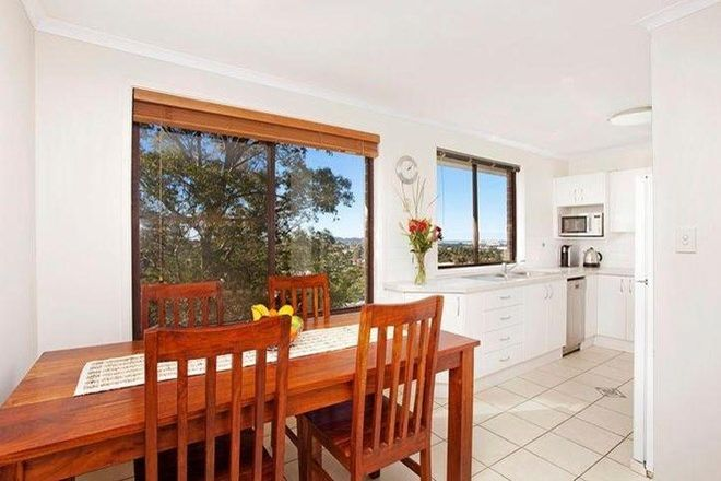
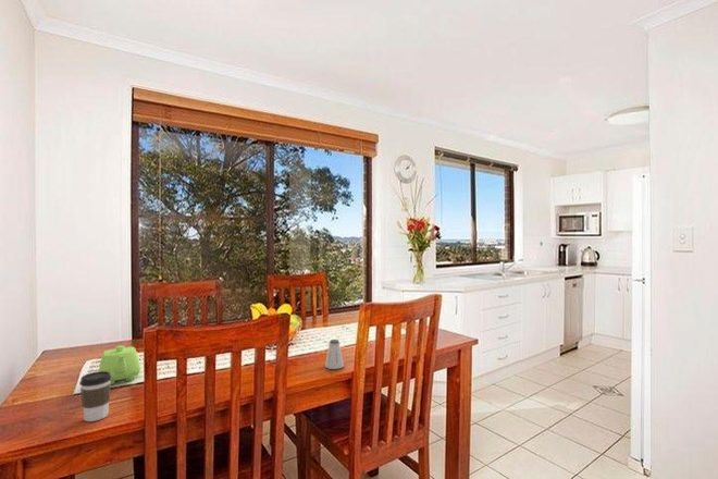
+ teapot (120, 364)
+ coffee cup (96, 395)
+ saltshaker (334, 353)
